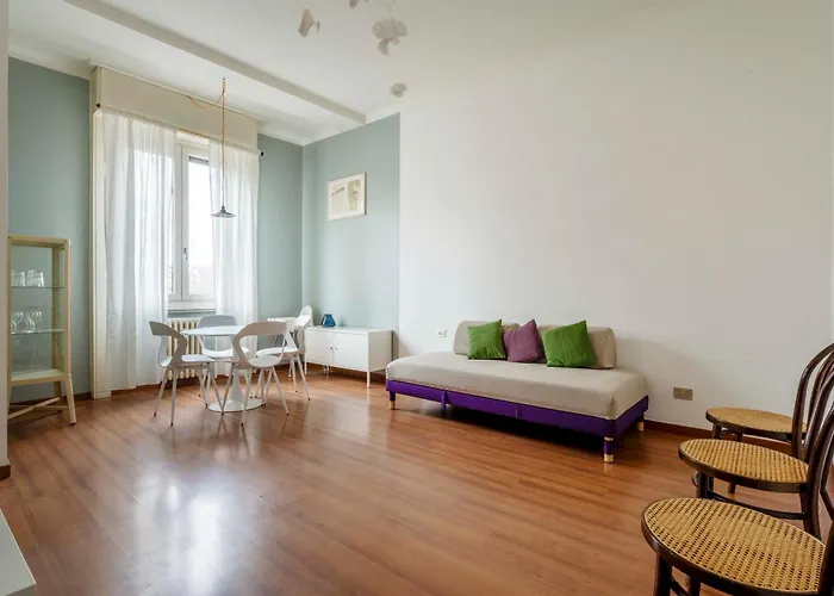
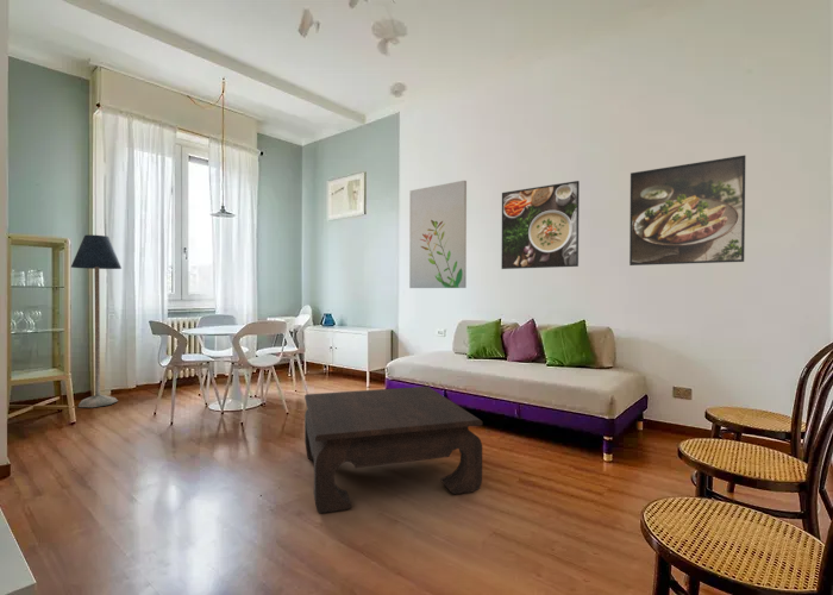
+ coffee table (383, 438)
+ wall art (436, 237)
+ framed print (538, 227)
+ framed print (683, 214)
+ floor lamp (96, 319)
